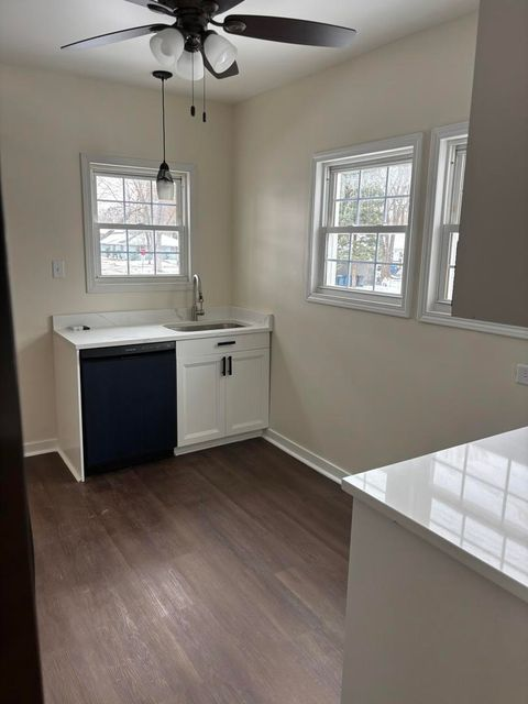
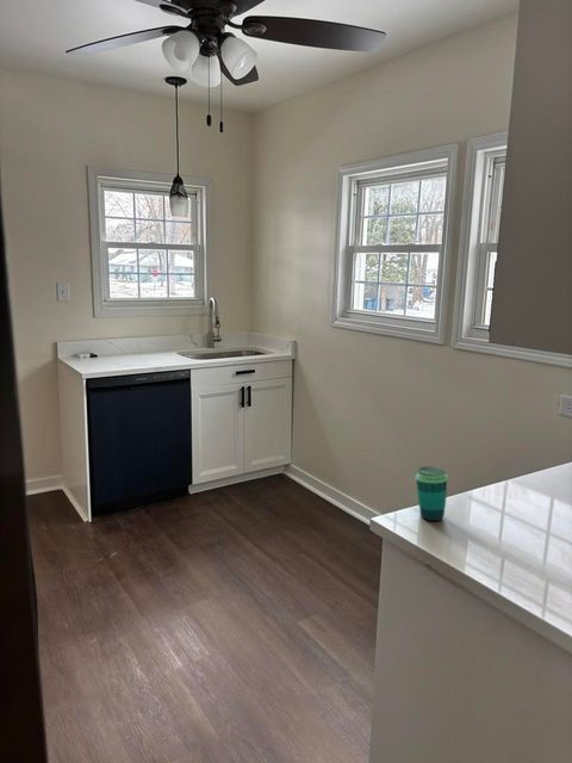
+ cup (430, 492)
